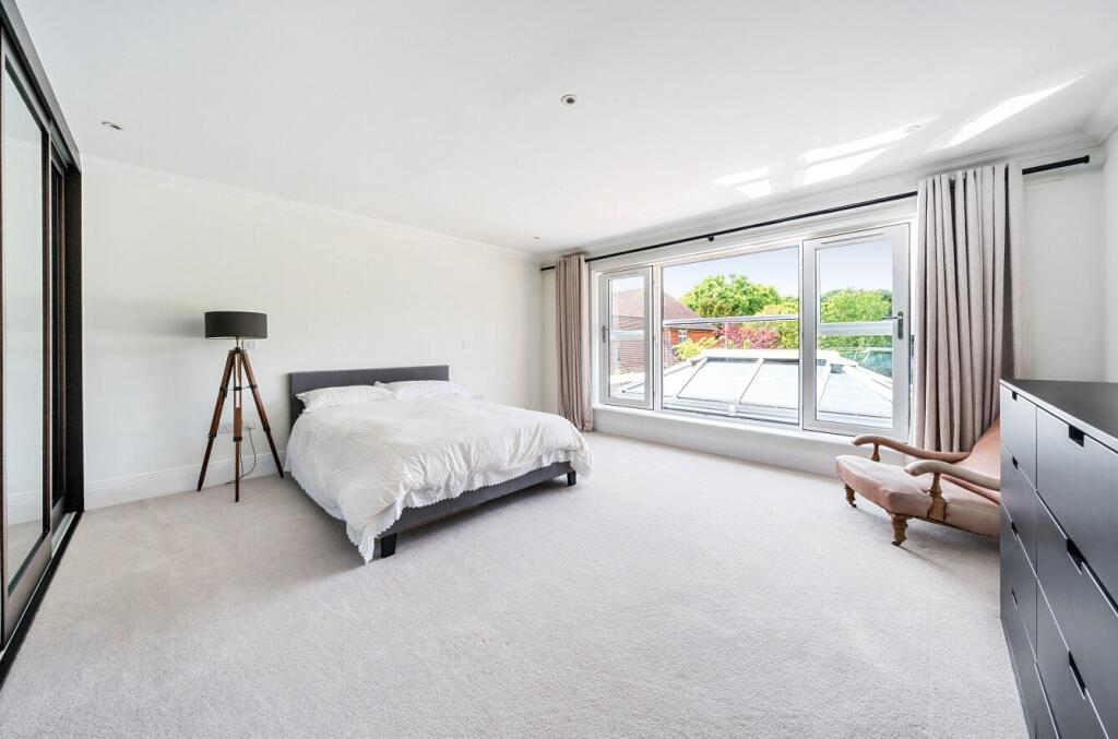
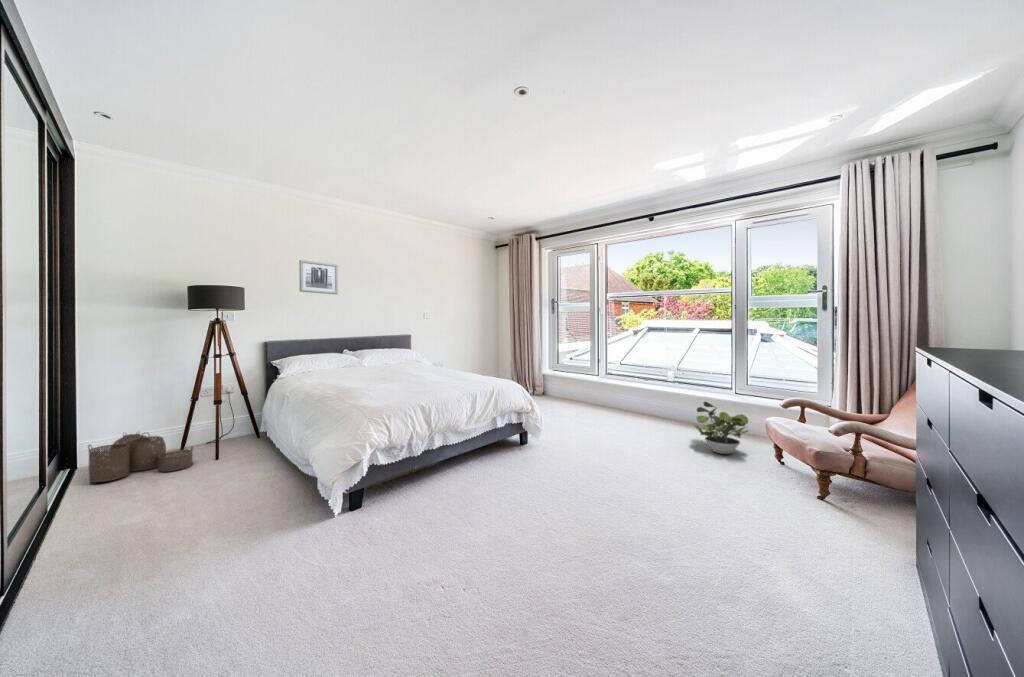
+ potted plant (720, 427)
+ woven basket (142, 449)
+ wall art (319, 277)
